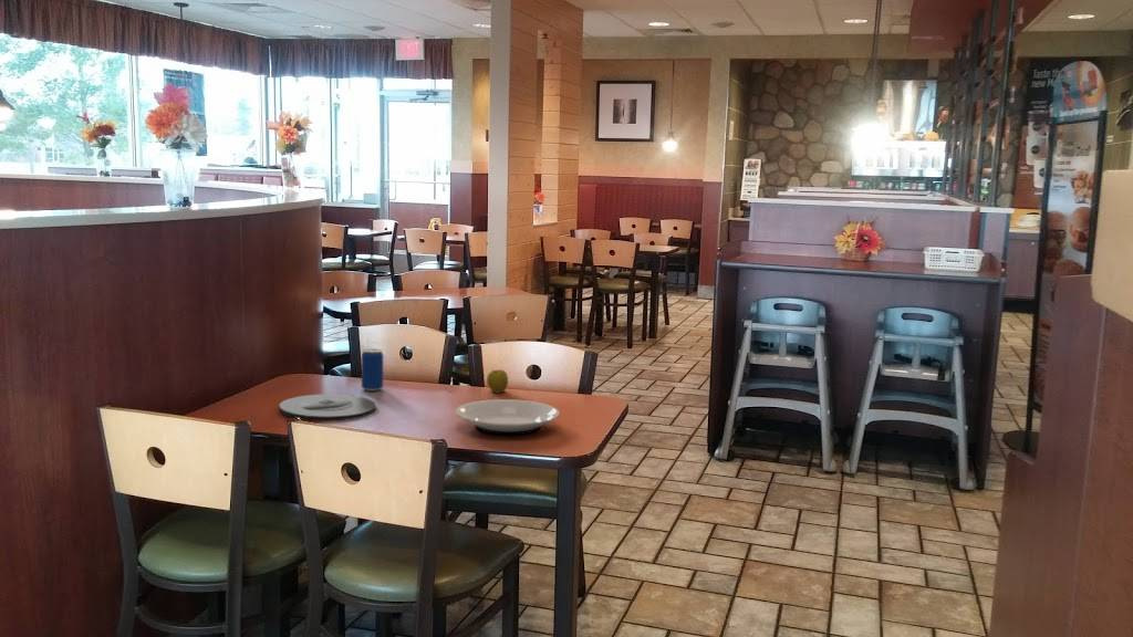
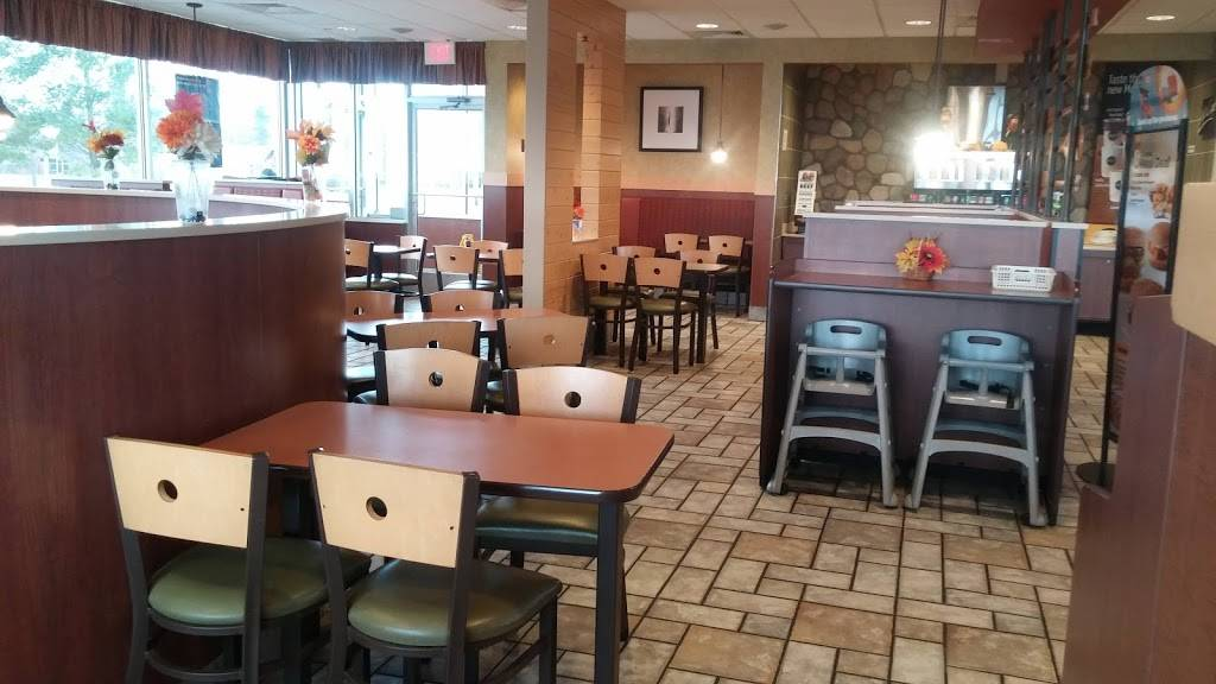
- plate (507, 418)
- beverage can (372, 369)
- apple (497, 380)
- plate (328, 404)
